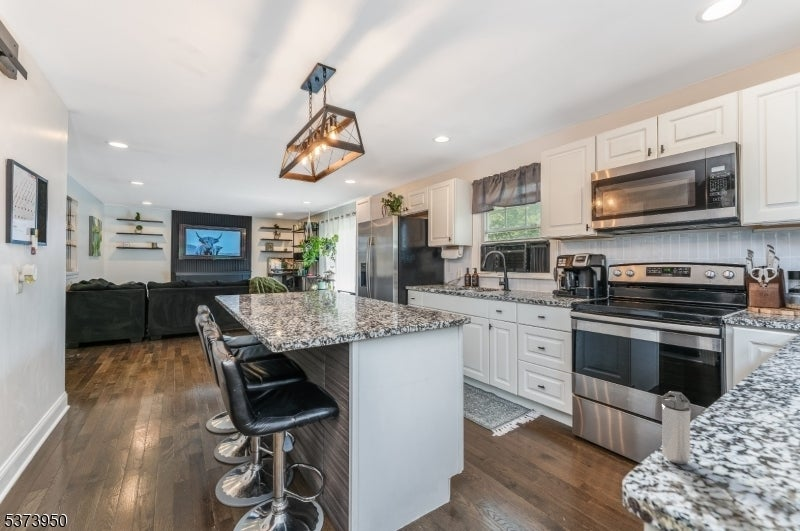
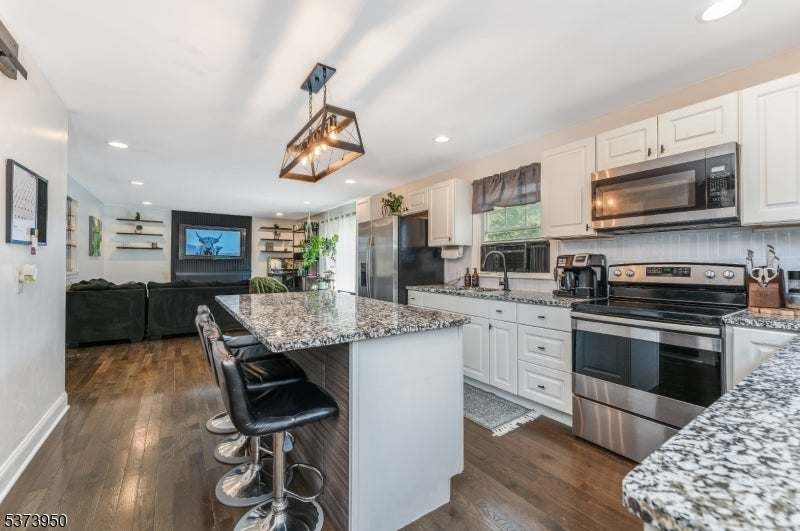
- shaker (675, 426)
